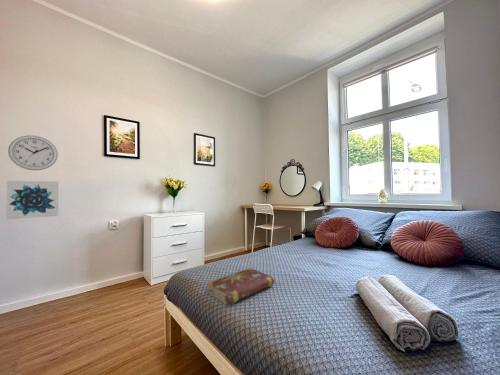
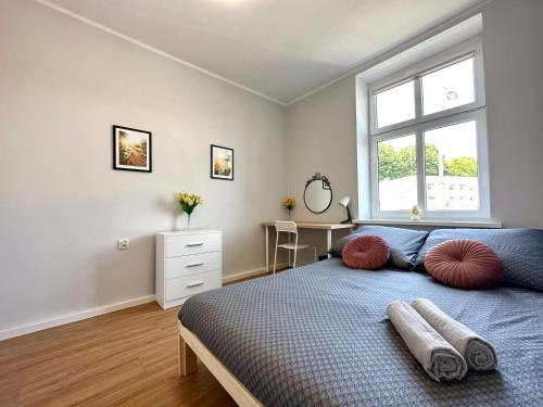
- book (241, 284)
- wall clock (34, 152)
- wall art (34, 199)
